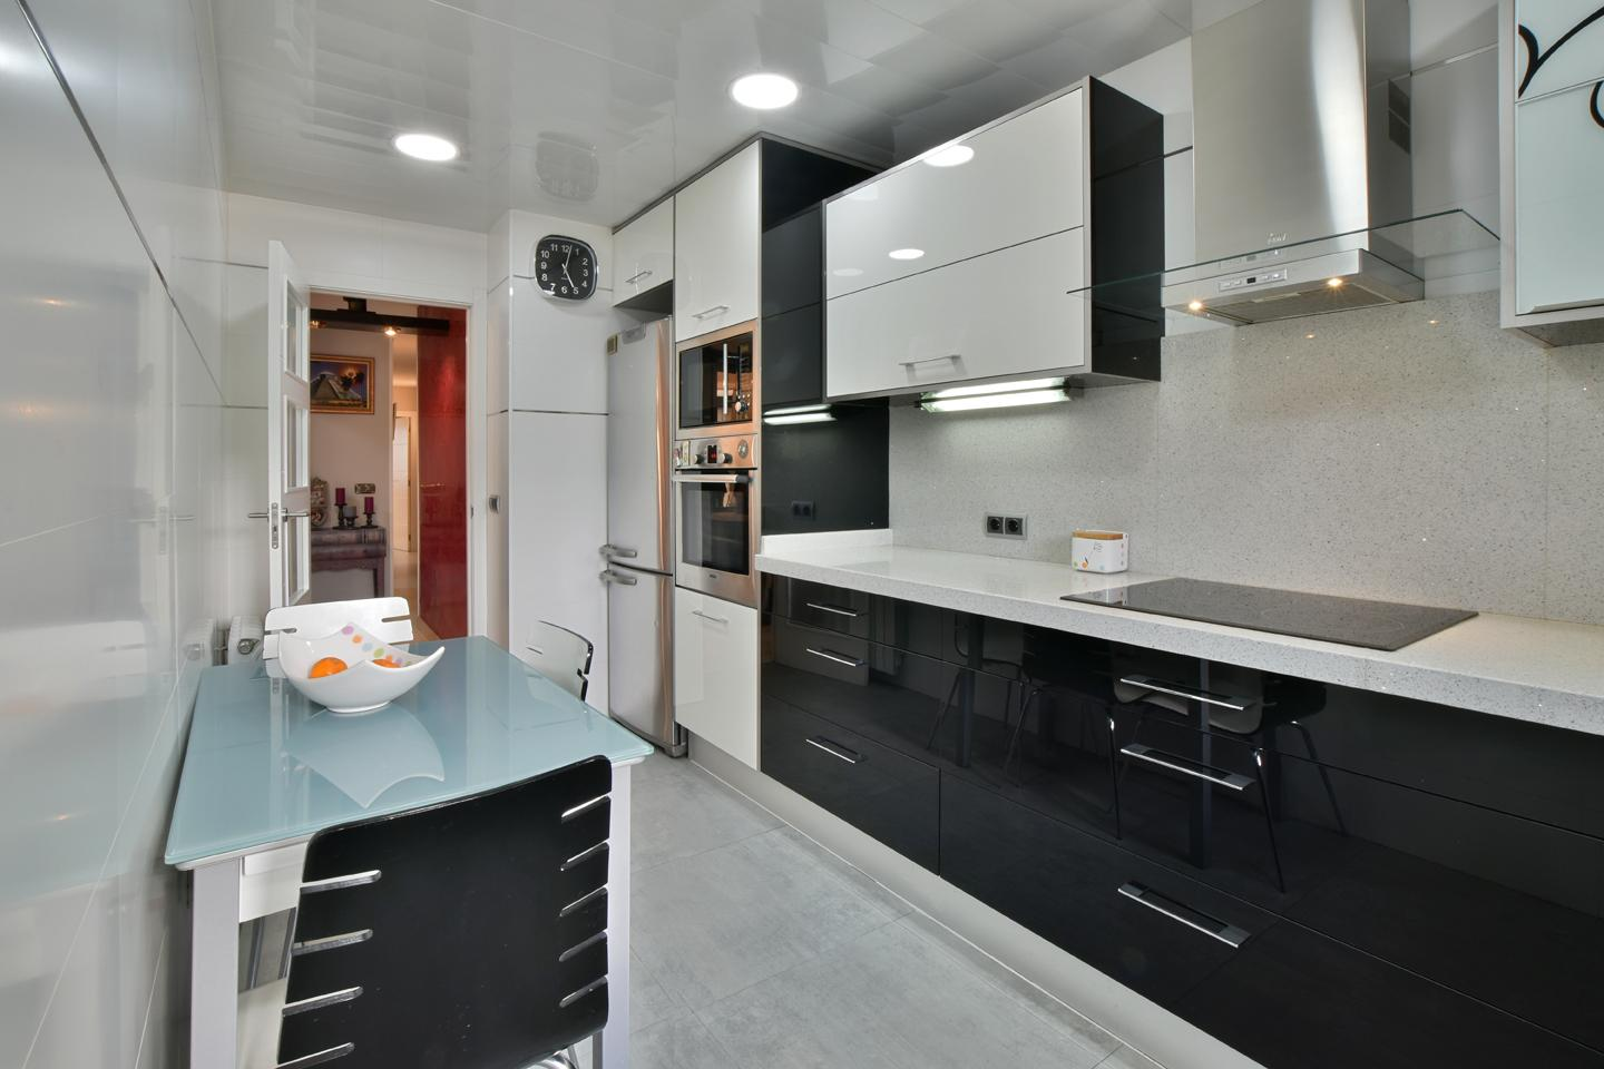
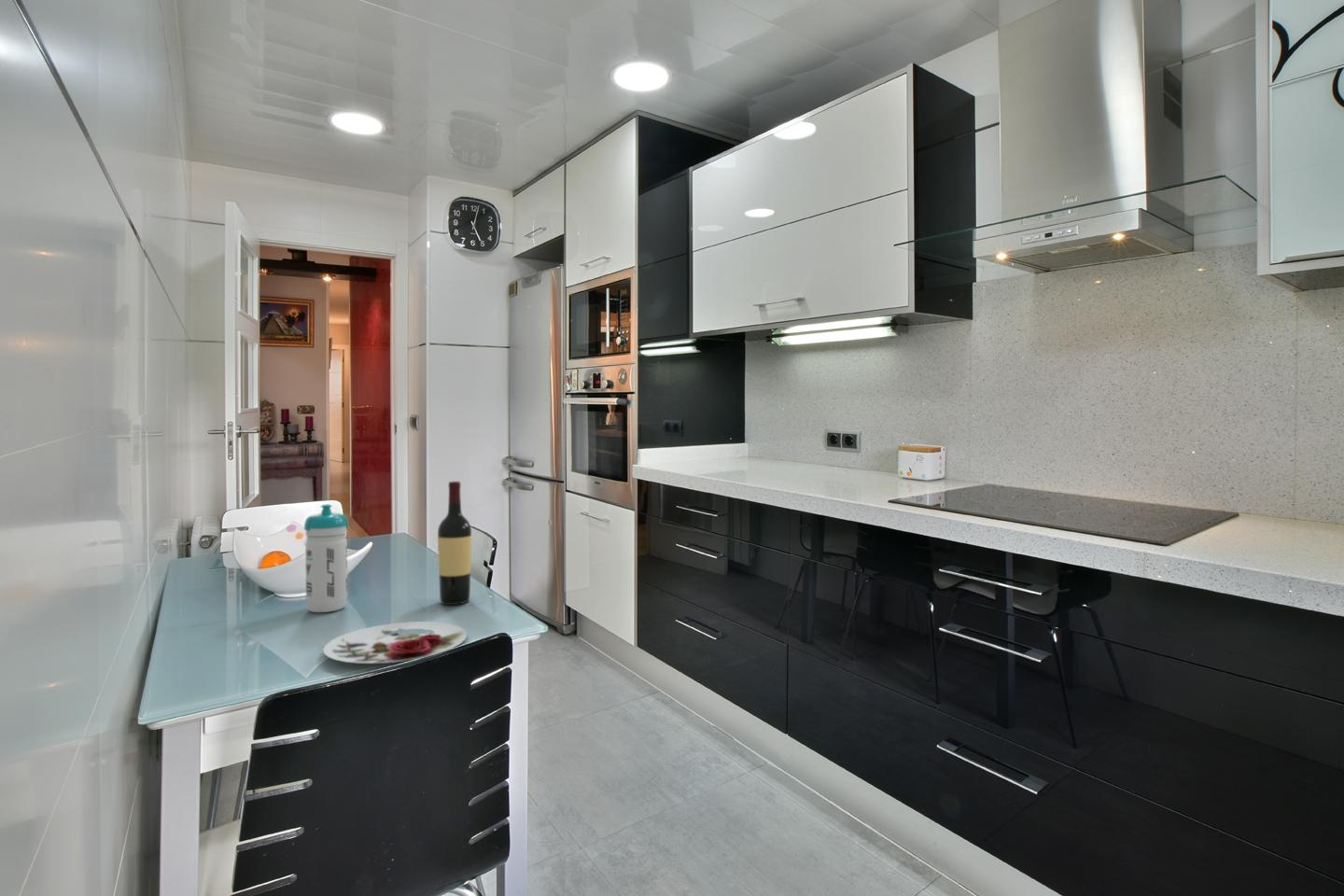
+ water bottle (327, 556)
+ wine bottle (455, 541)
+ plate (398, 639)
